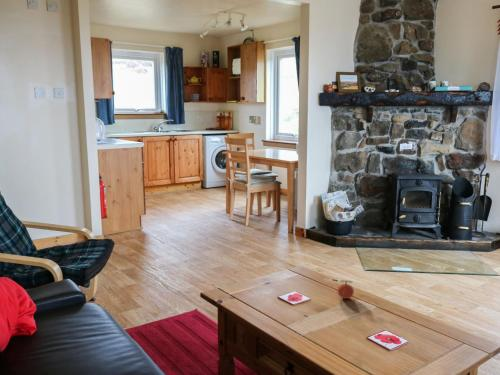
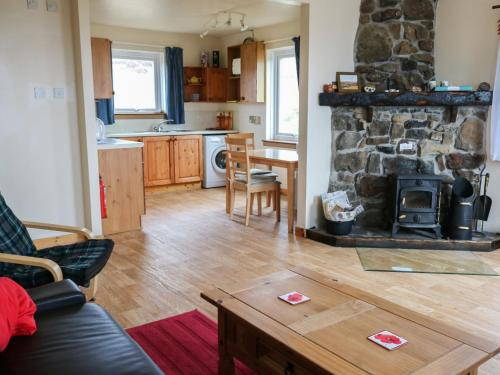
- apple (345, 289)
